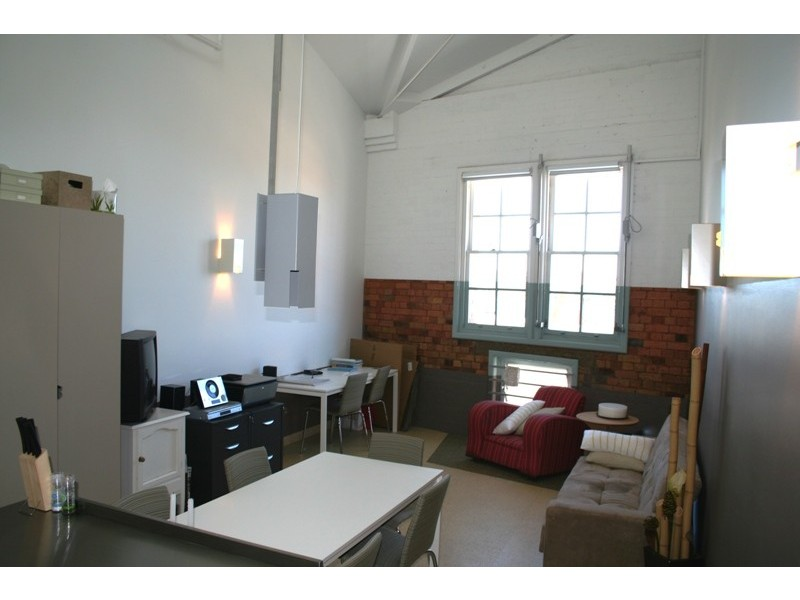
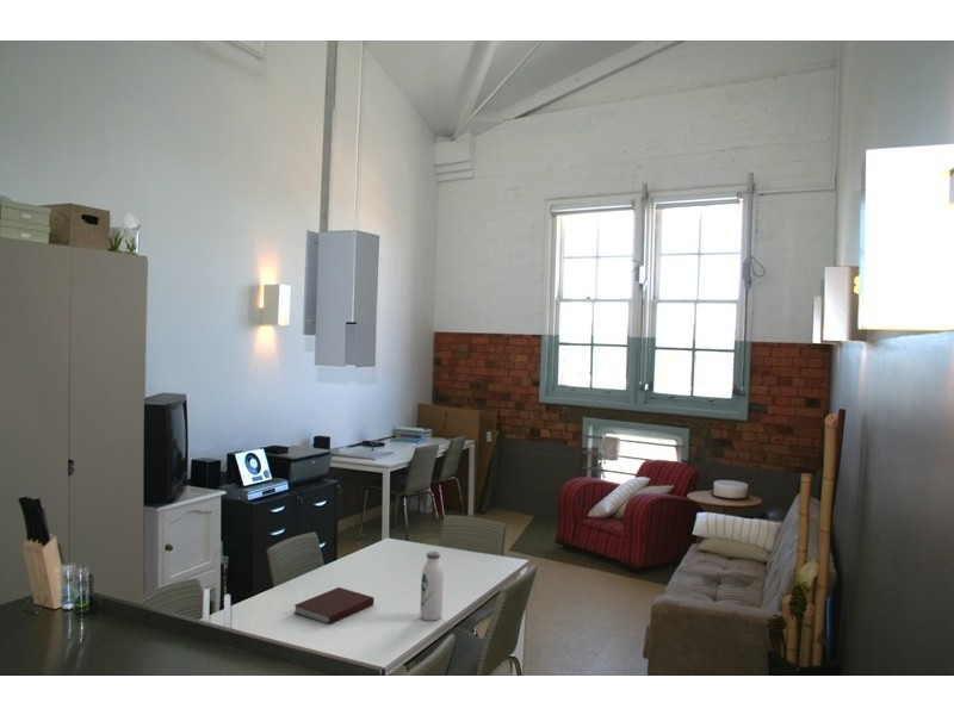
+ water bottle (432, 584)
+ notebook (334, 604)
